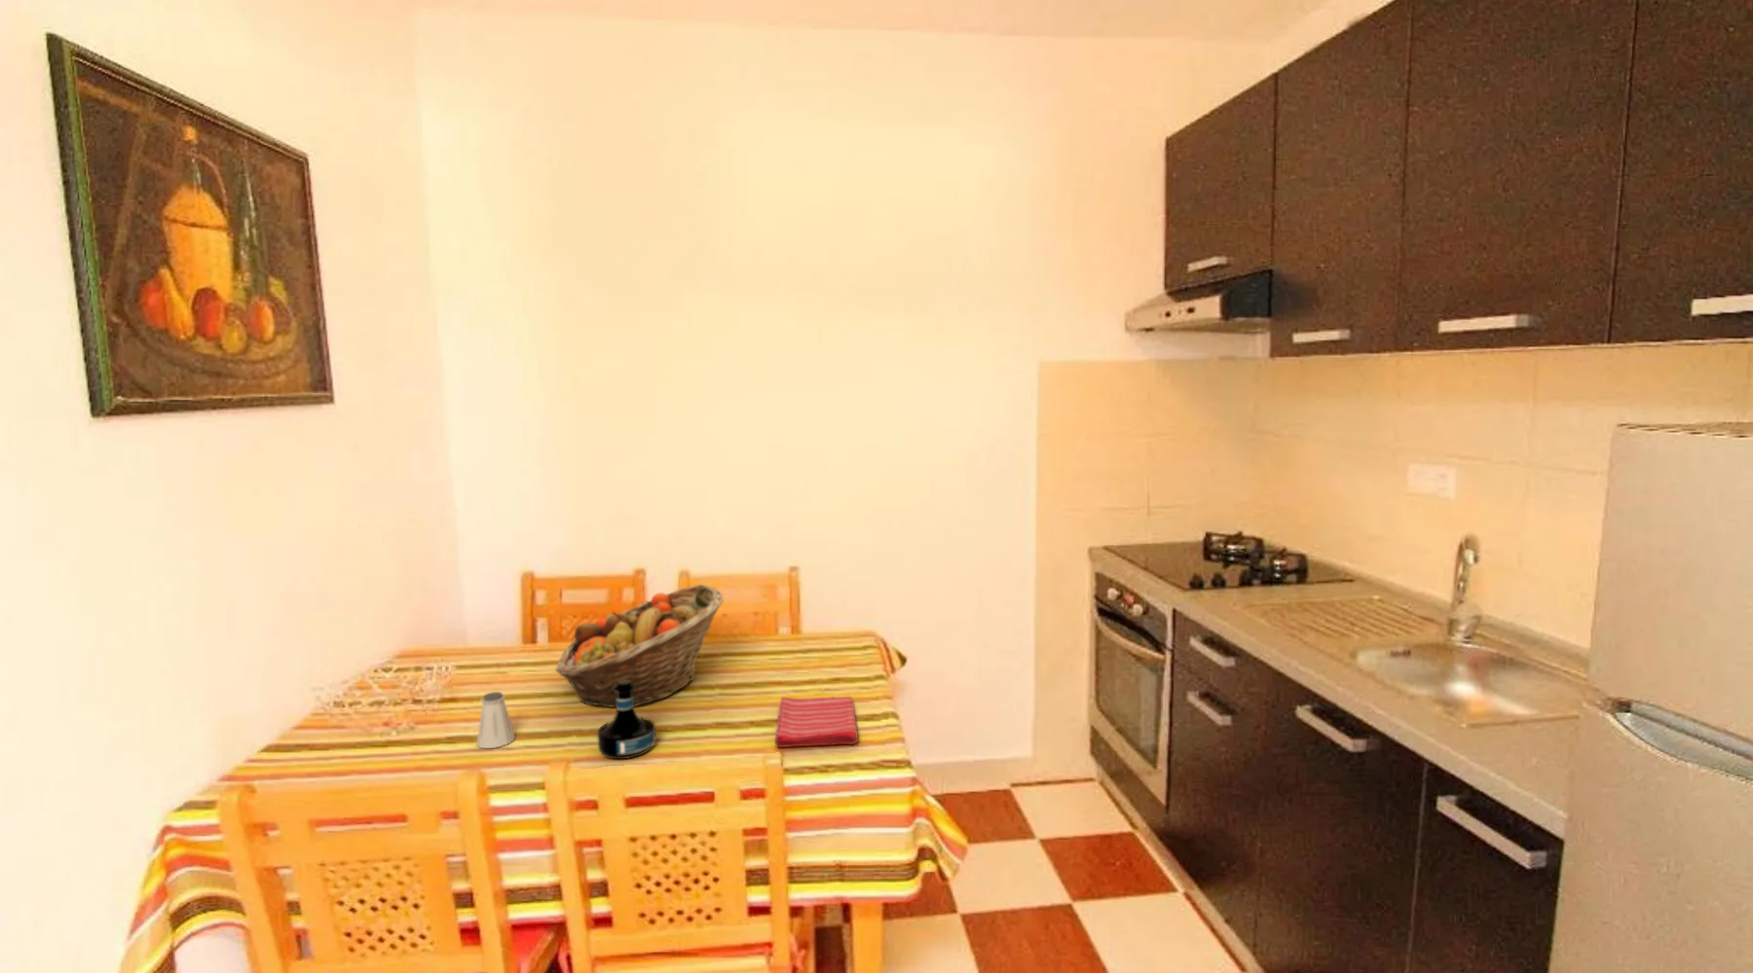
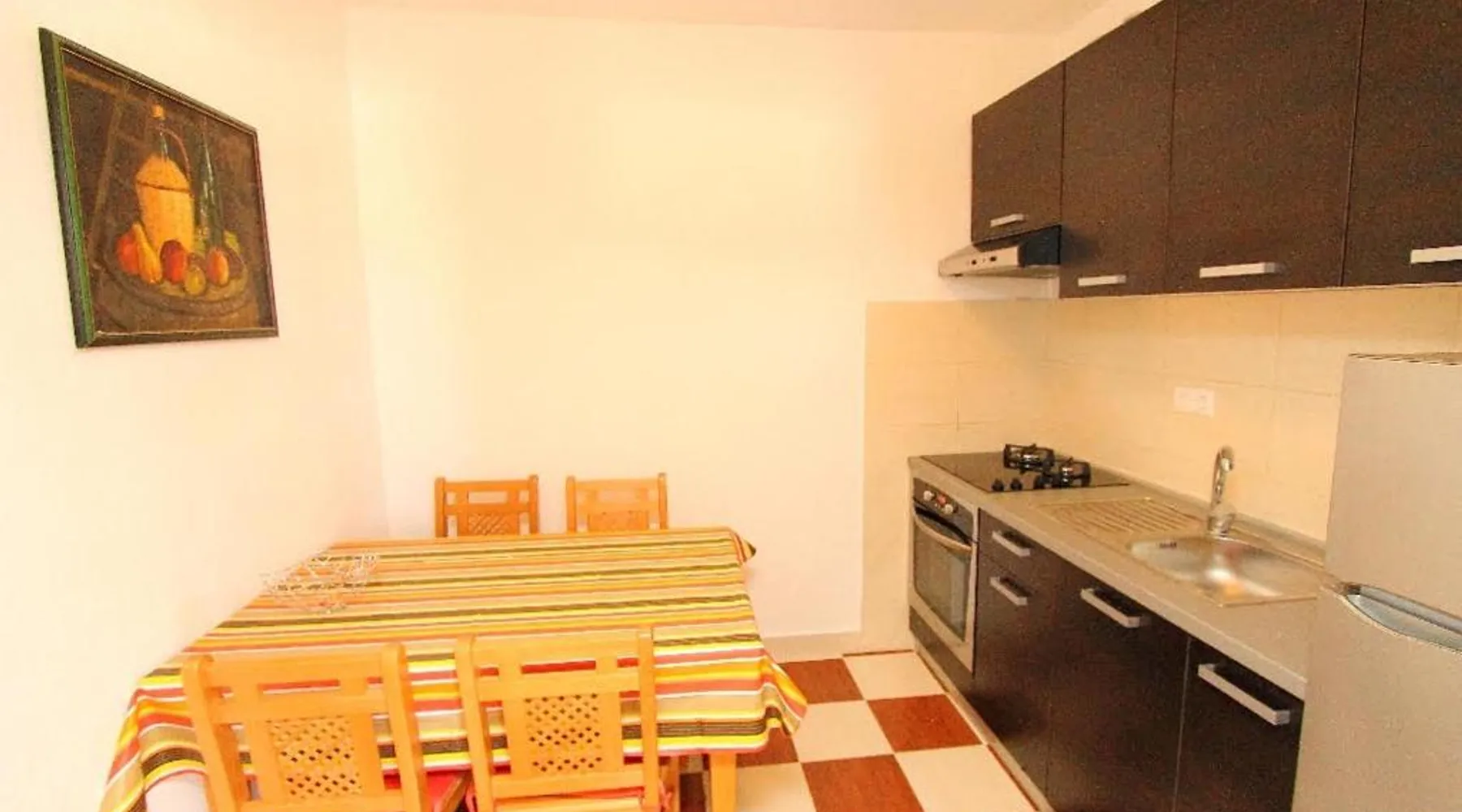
- tequila bottle (625, 715)
- dish towel (817, 718)
- fruit basket (643, 640)
- saltshaker (494, 717)
